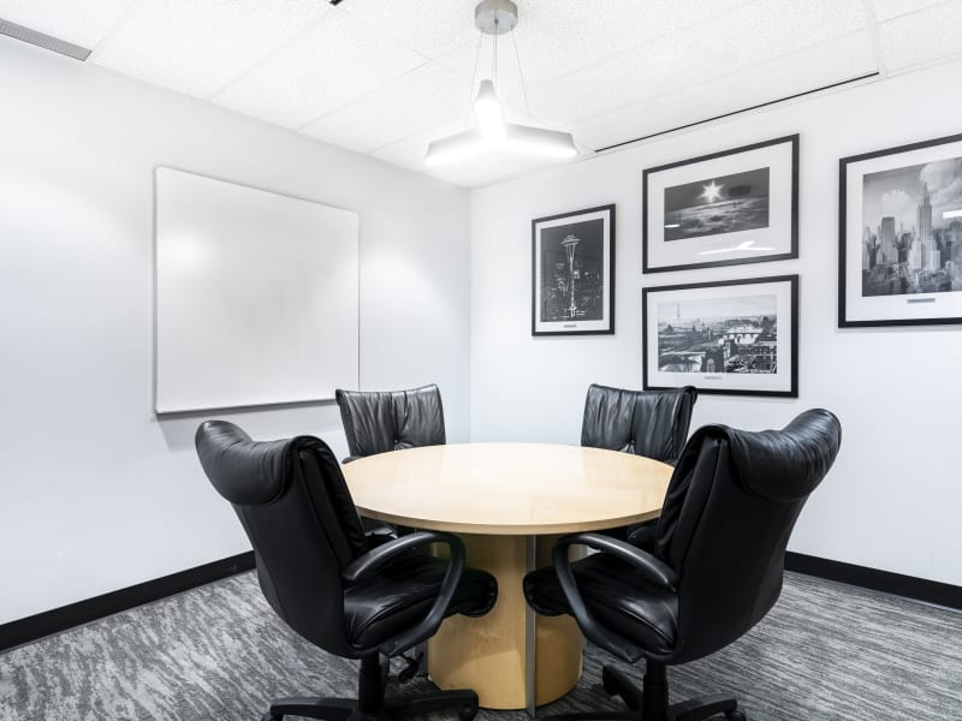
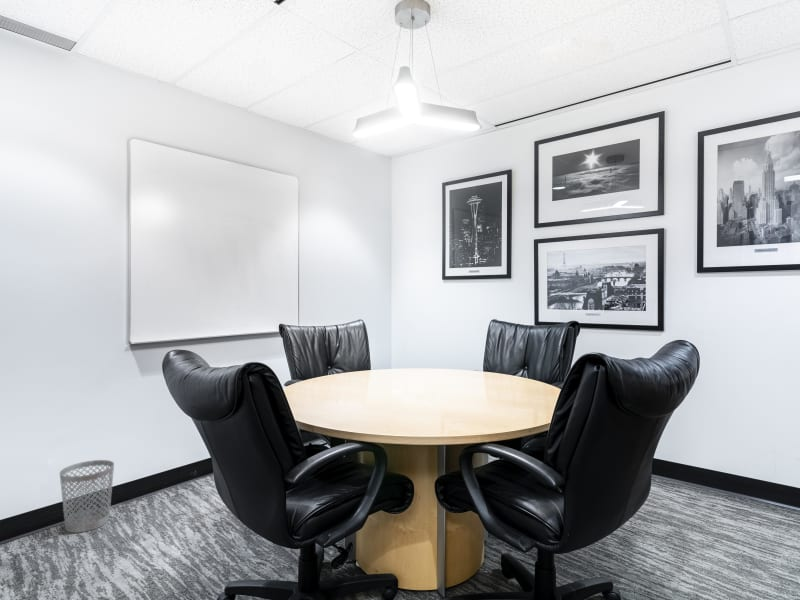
+ wastebasket (87, 496)
